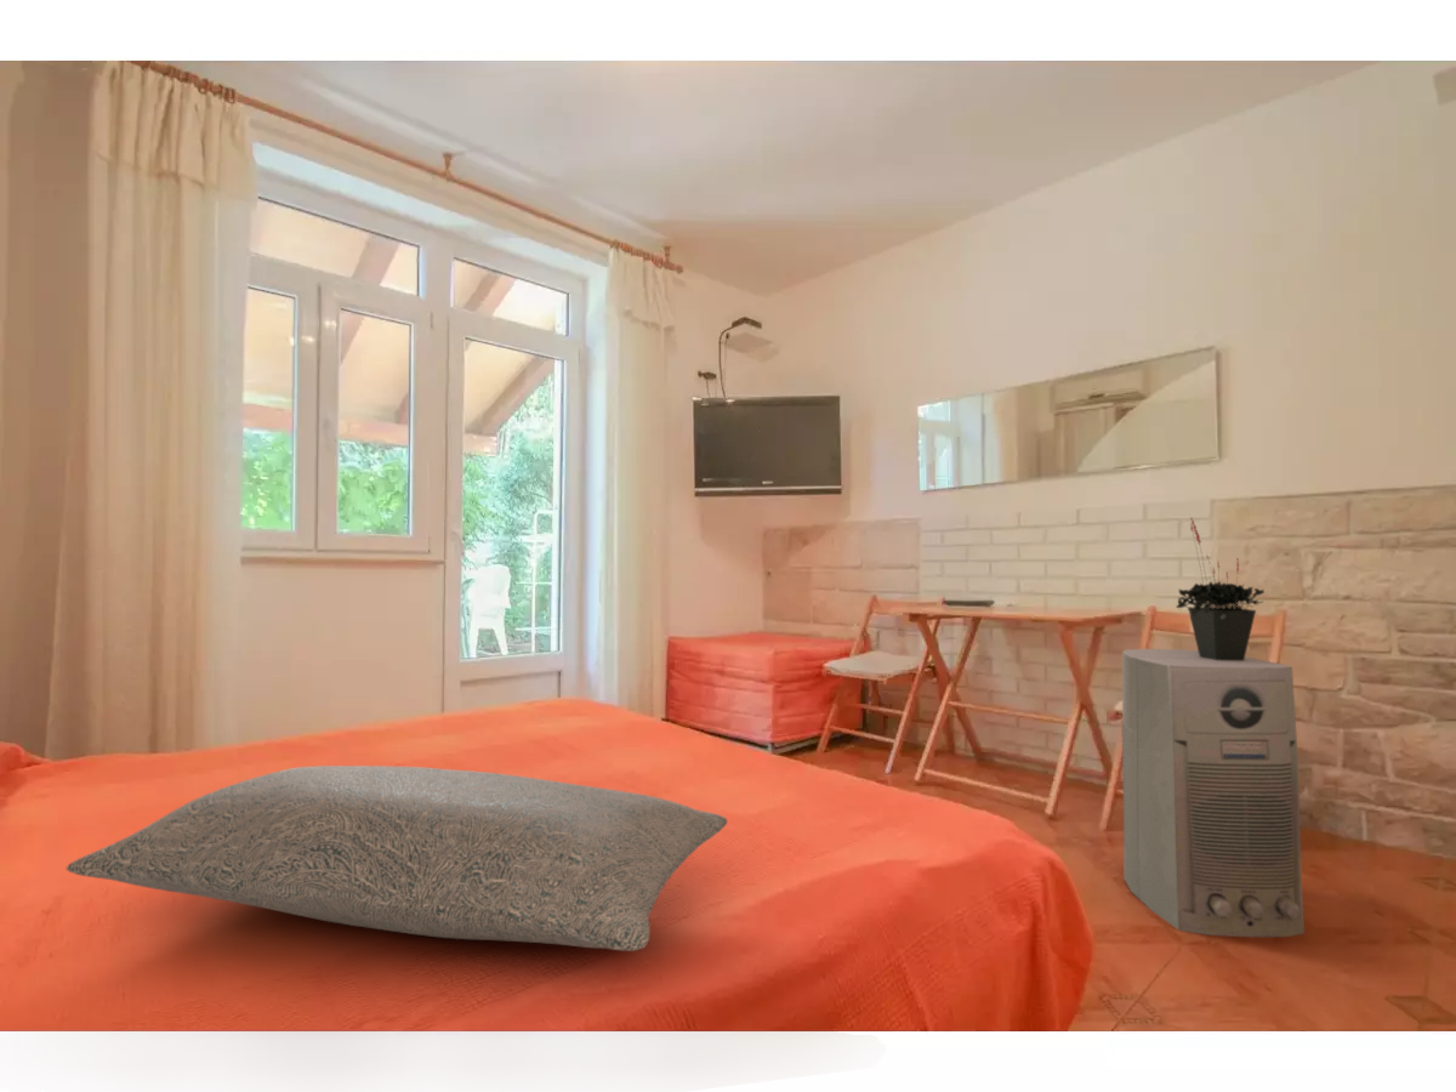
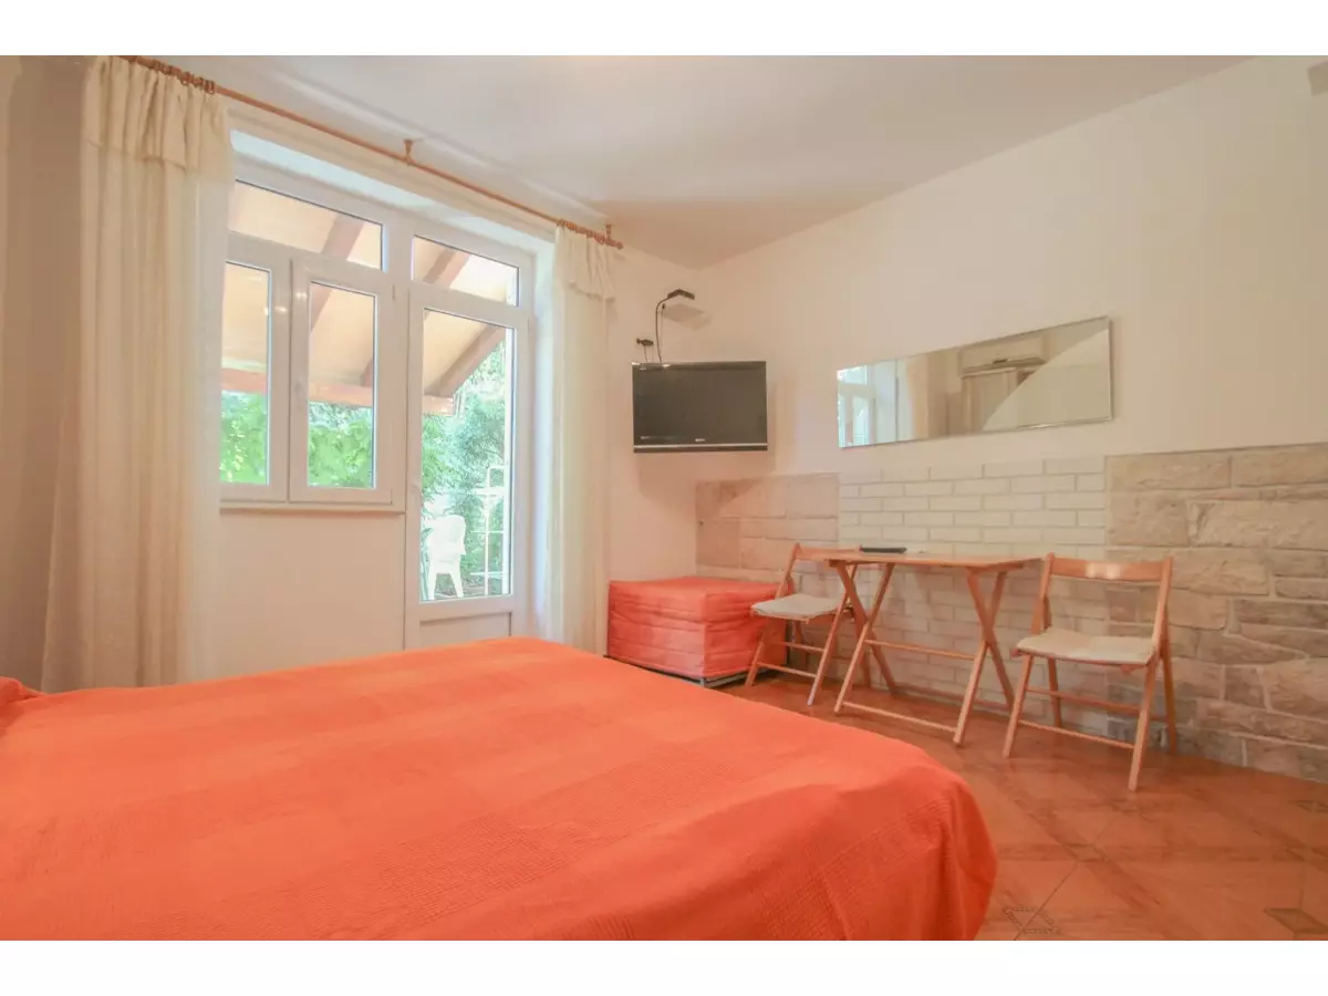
- pillow (425, 843)
- potted plant (1217, 587)
- air purifier (1196, 778)
